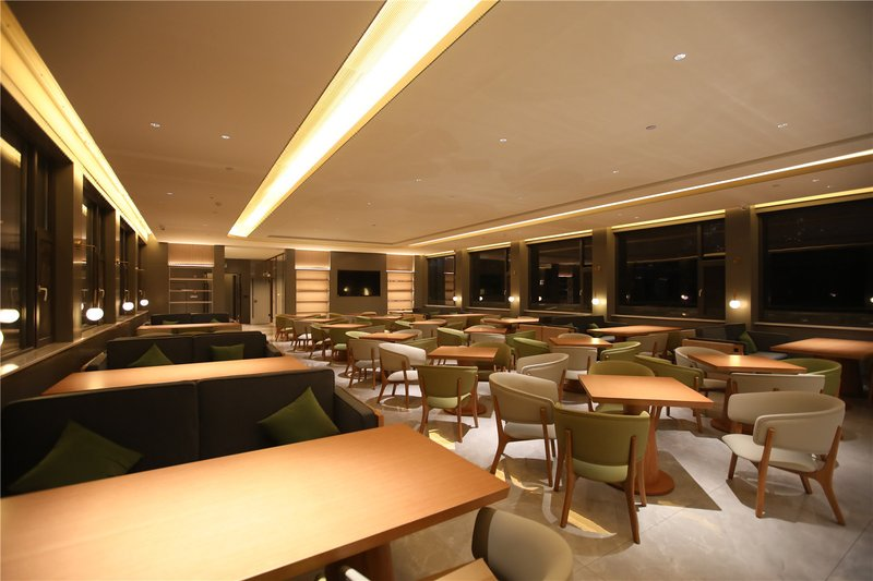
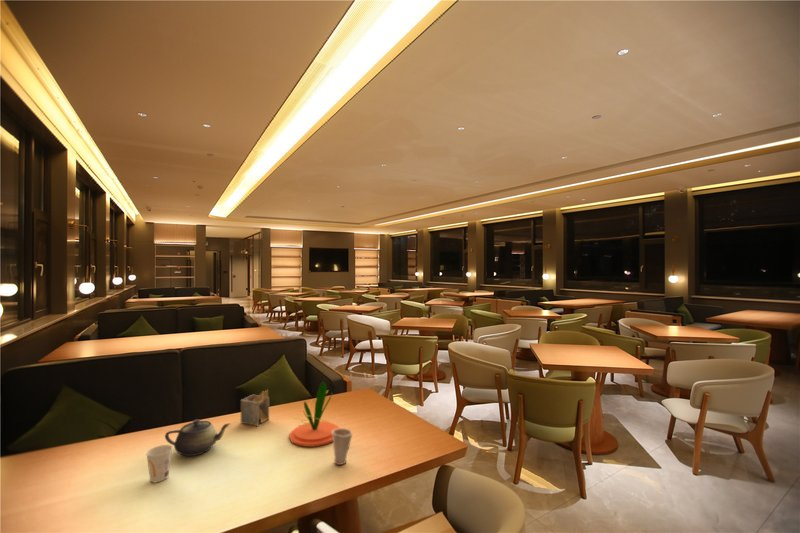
+ napkin holder (255, 405)
+ plant (315, 406)
+ cup (159, 464)
+ cup (342, 446)
+ teapot (198, 434)
